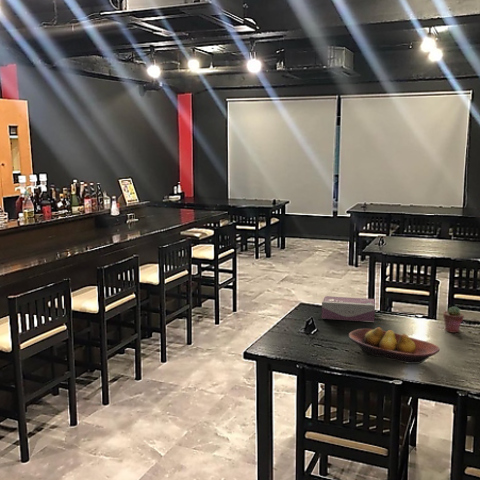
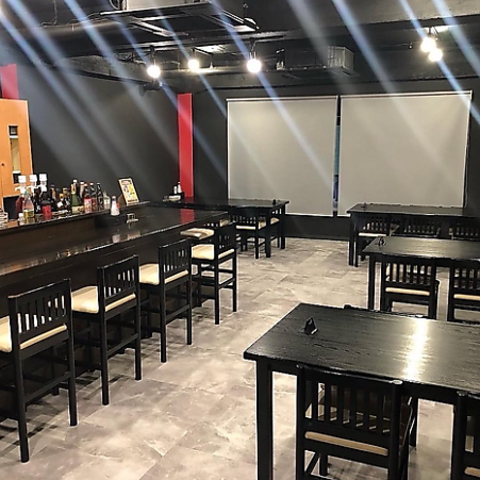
- potted succulent (453, 318)
- fruit bowl (392, 342)
- tissue box (348, 308)
